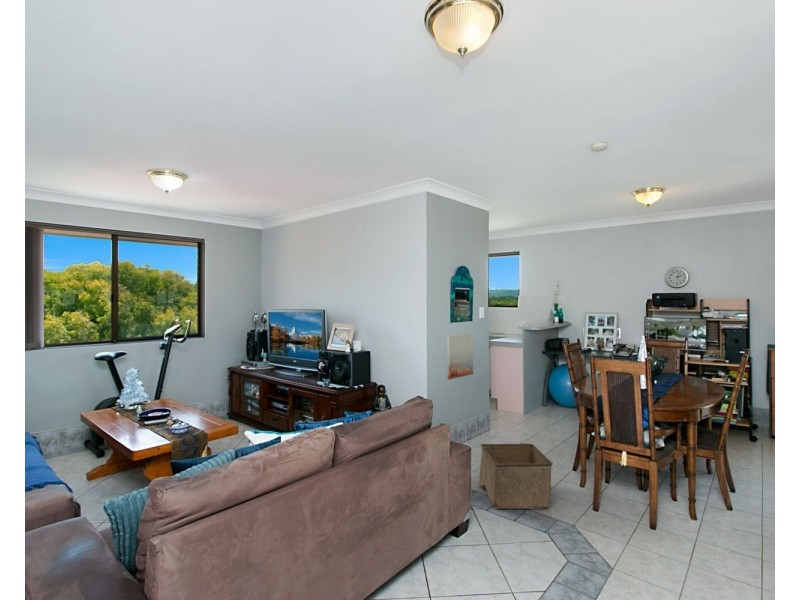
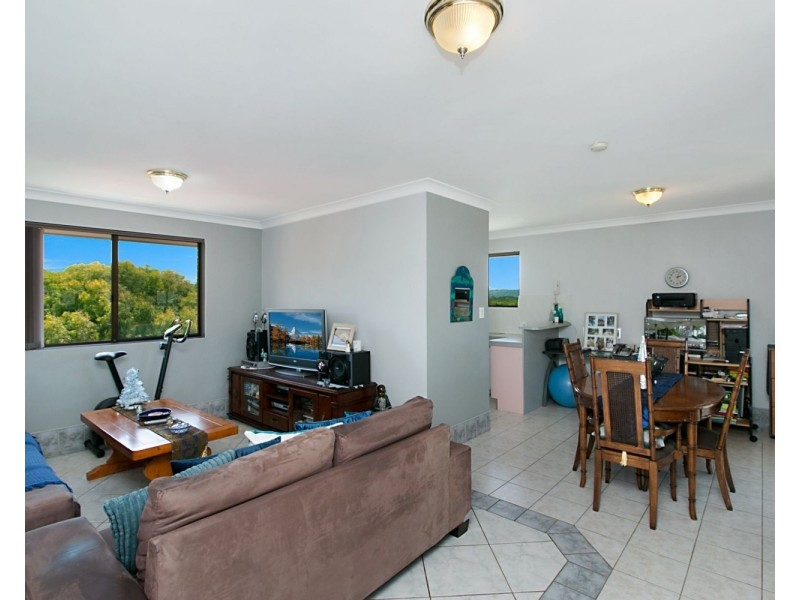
- storage bin (513, 474)
- wall art (460, 355)
